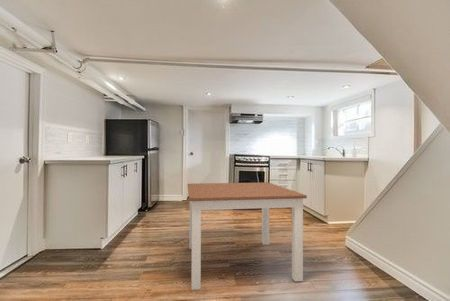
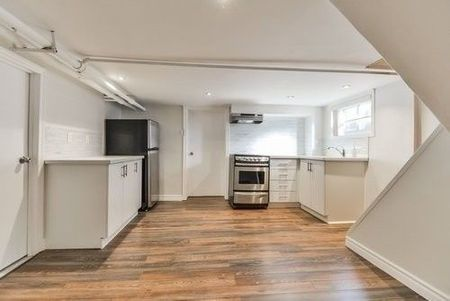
- dining table (237, 208)
